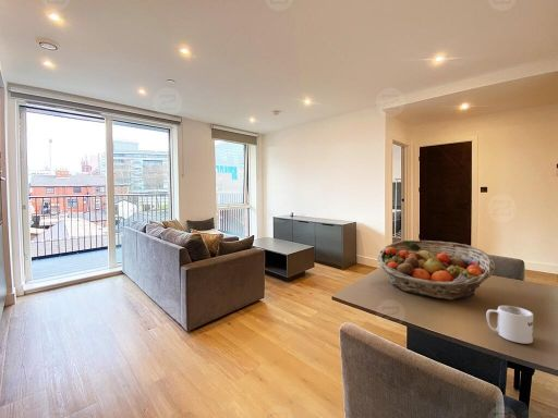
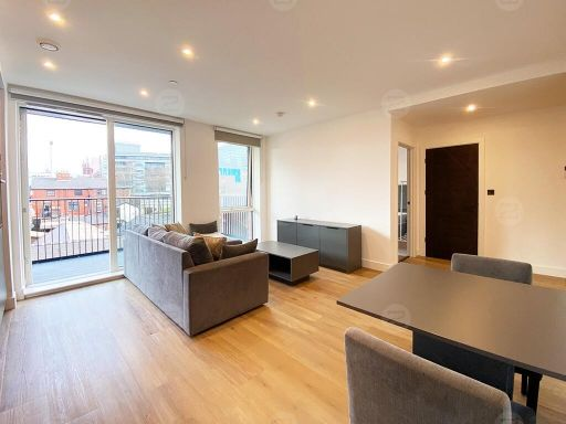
- fruit basket (429, 266)
- mug (508, 322)
